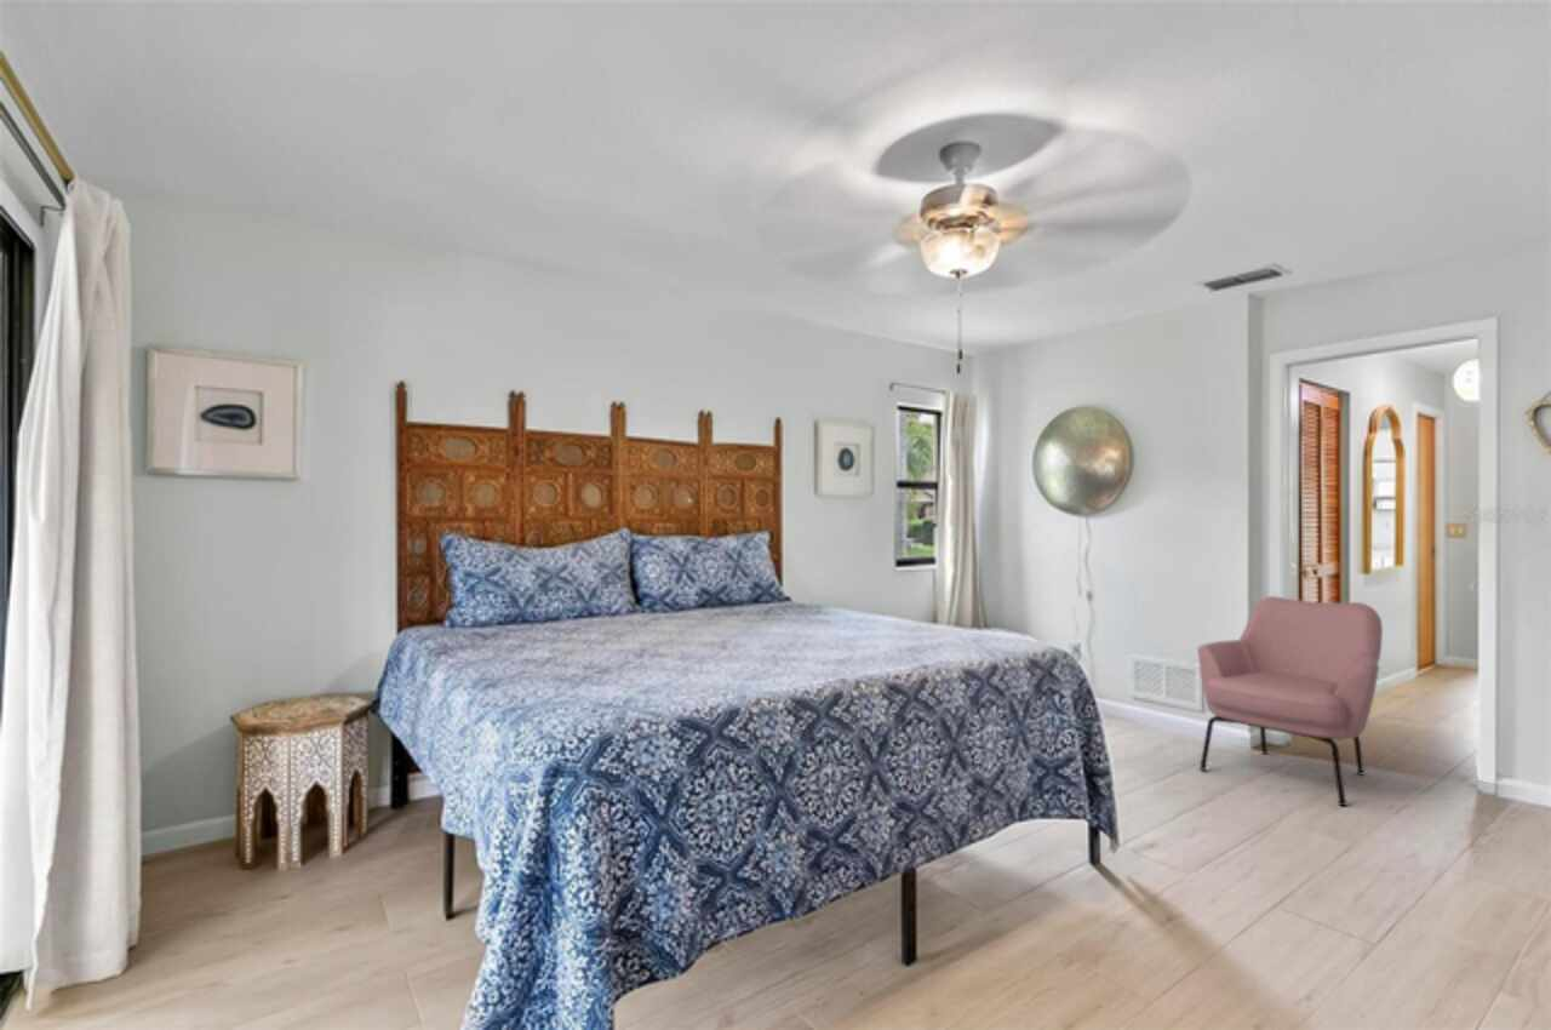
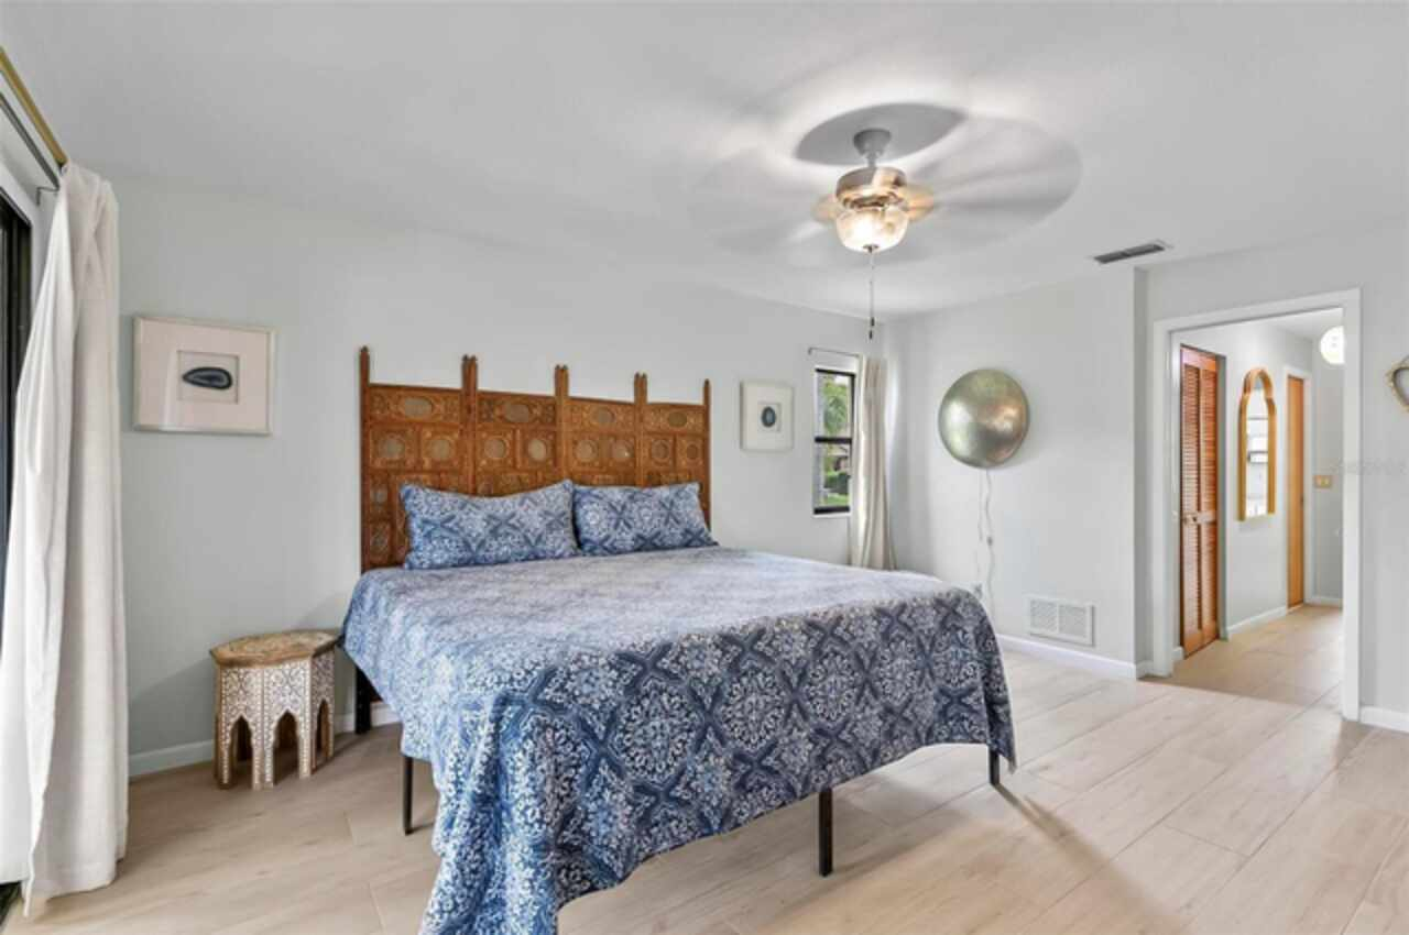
- armchair (1292, 688)
